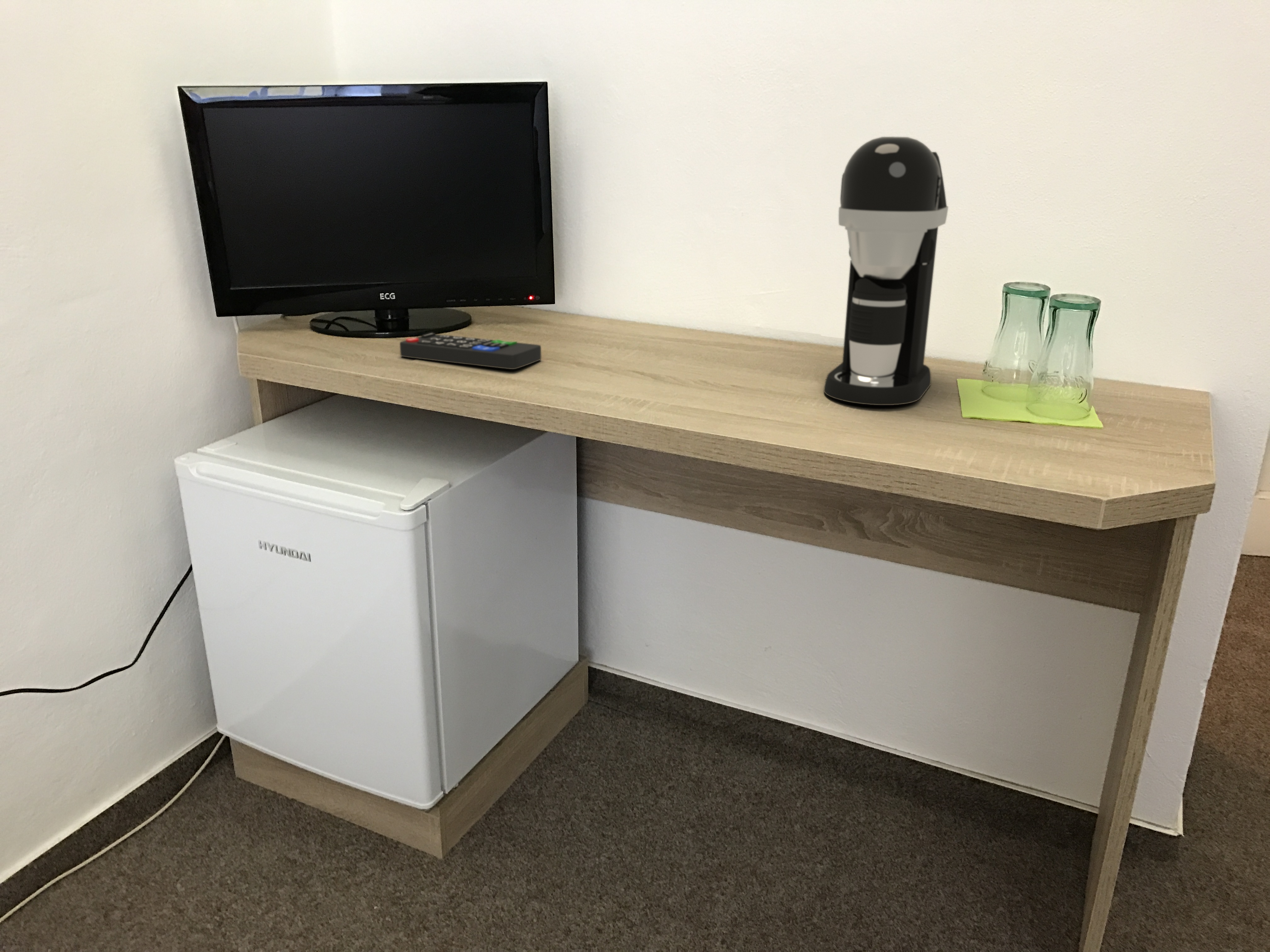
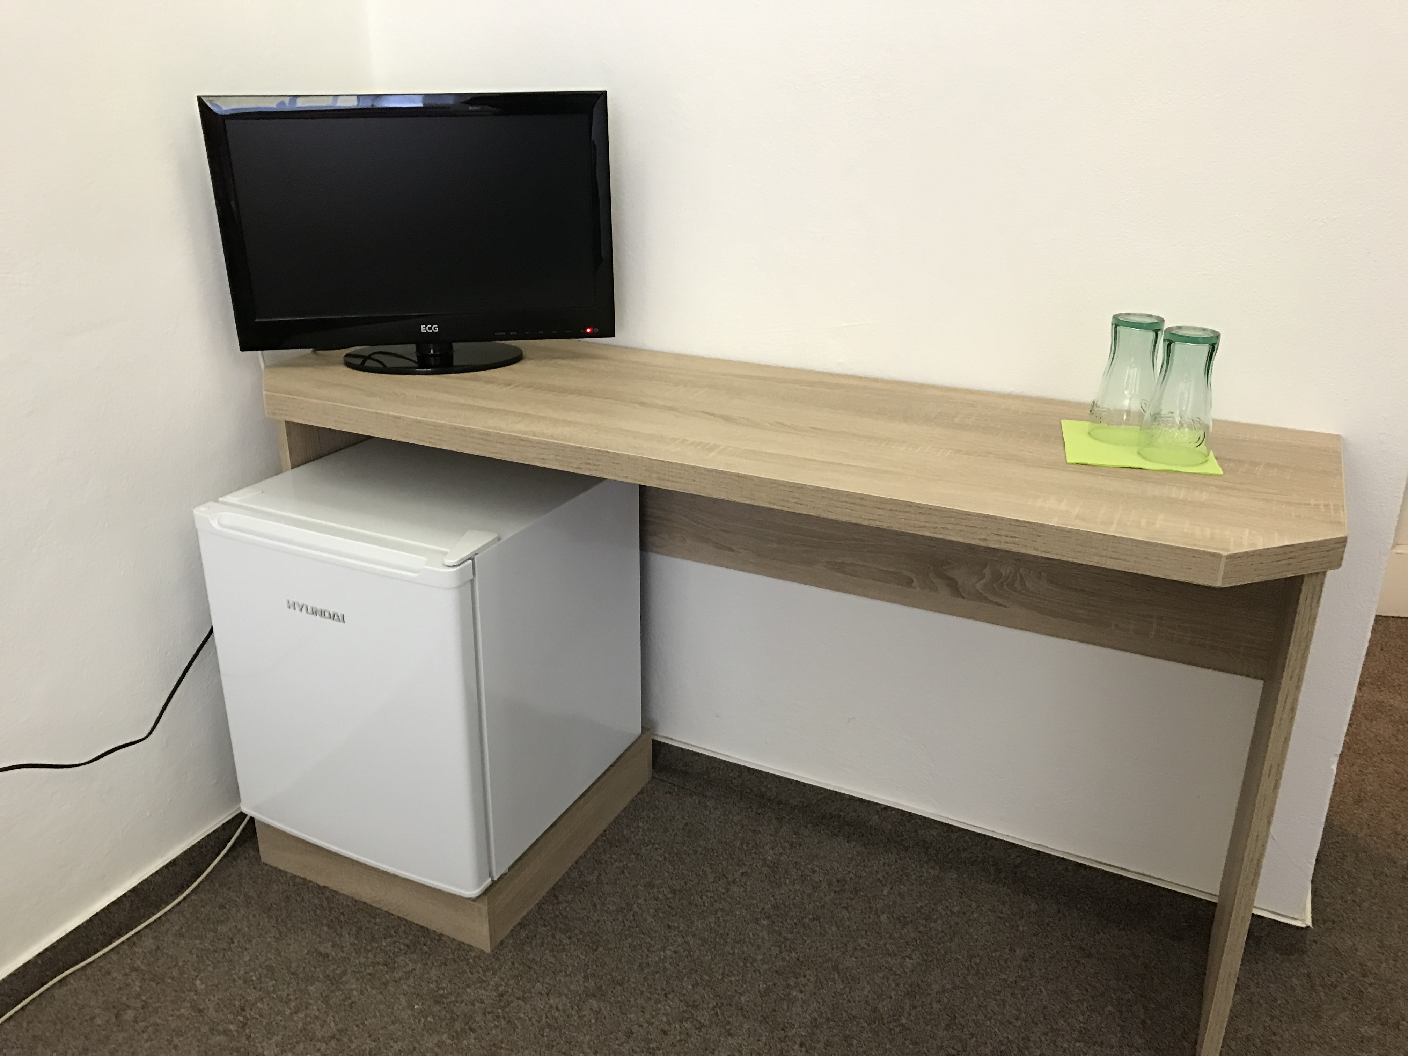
- remote control (470, 349)
- coffee maker (889, 267)
